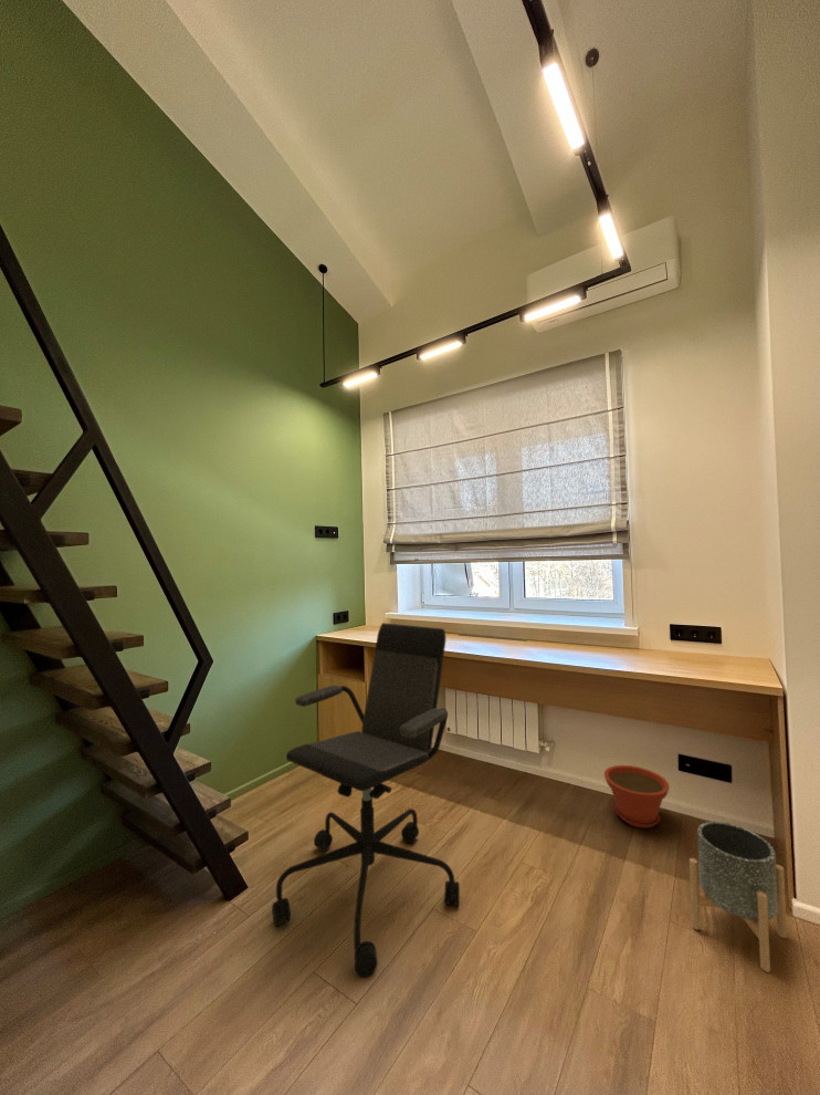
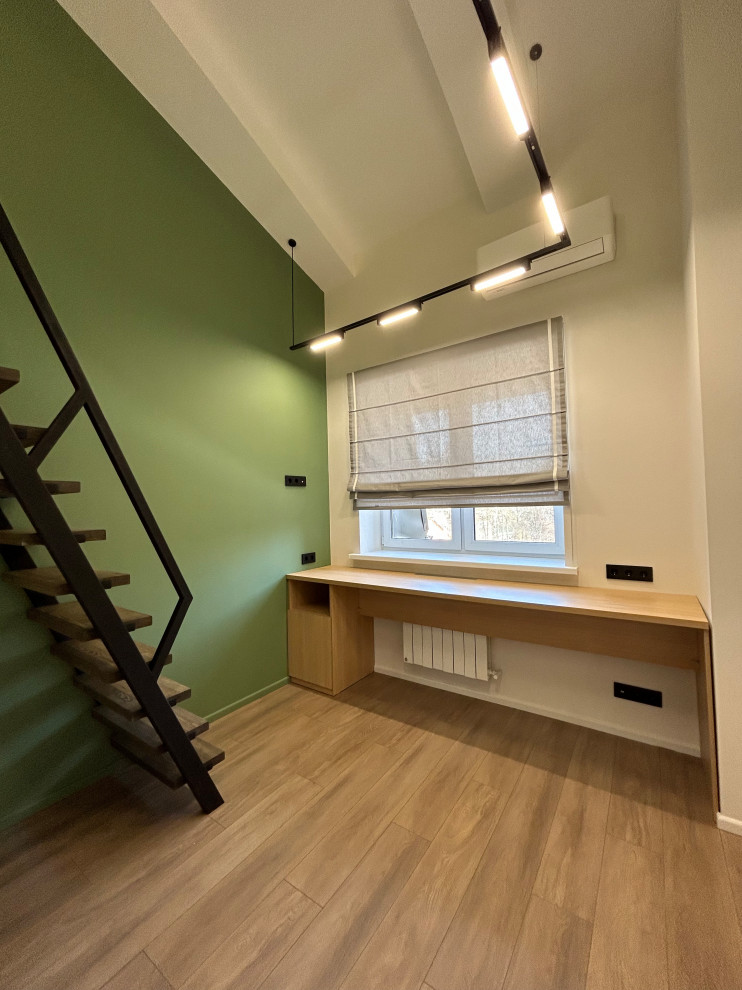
- plant pot (635, 799)
- planter (736, 885)
- office chair (367, 759)
